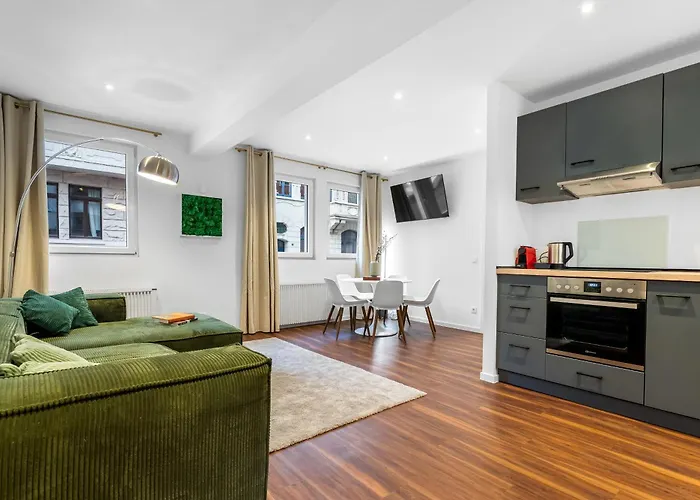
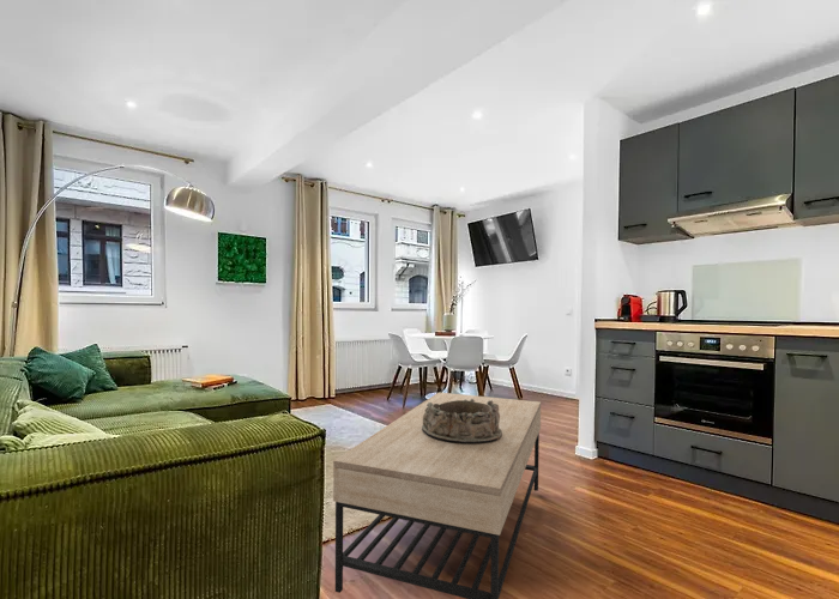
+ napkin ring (461, 417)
+ coffee table (458, 478)
